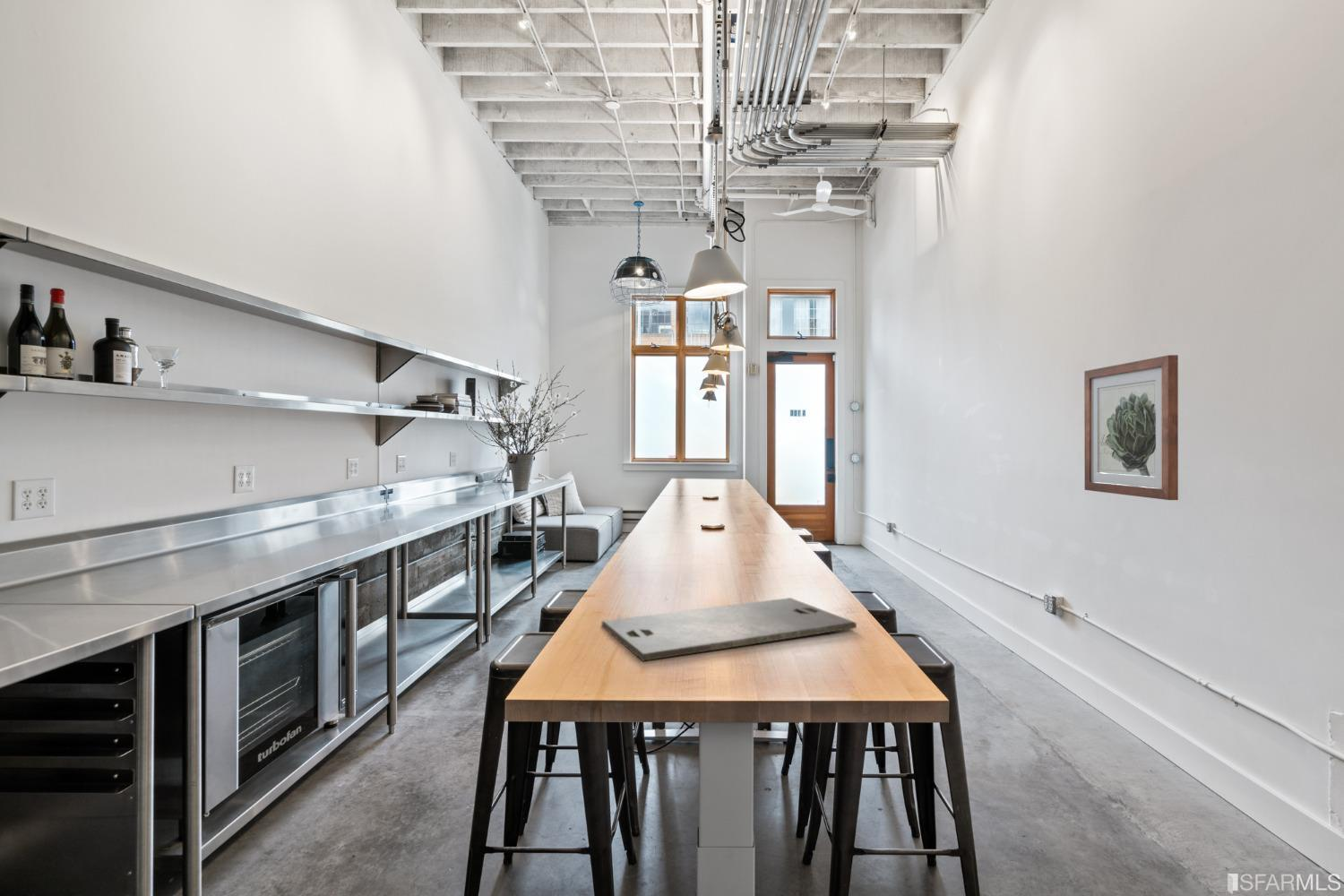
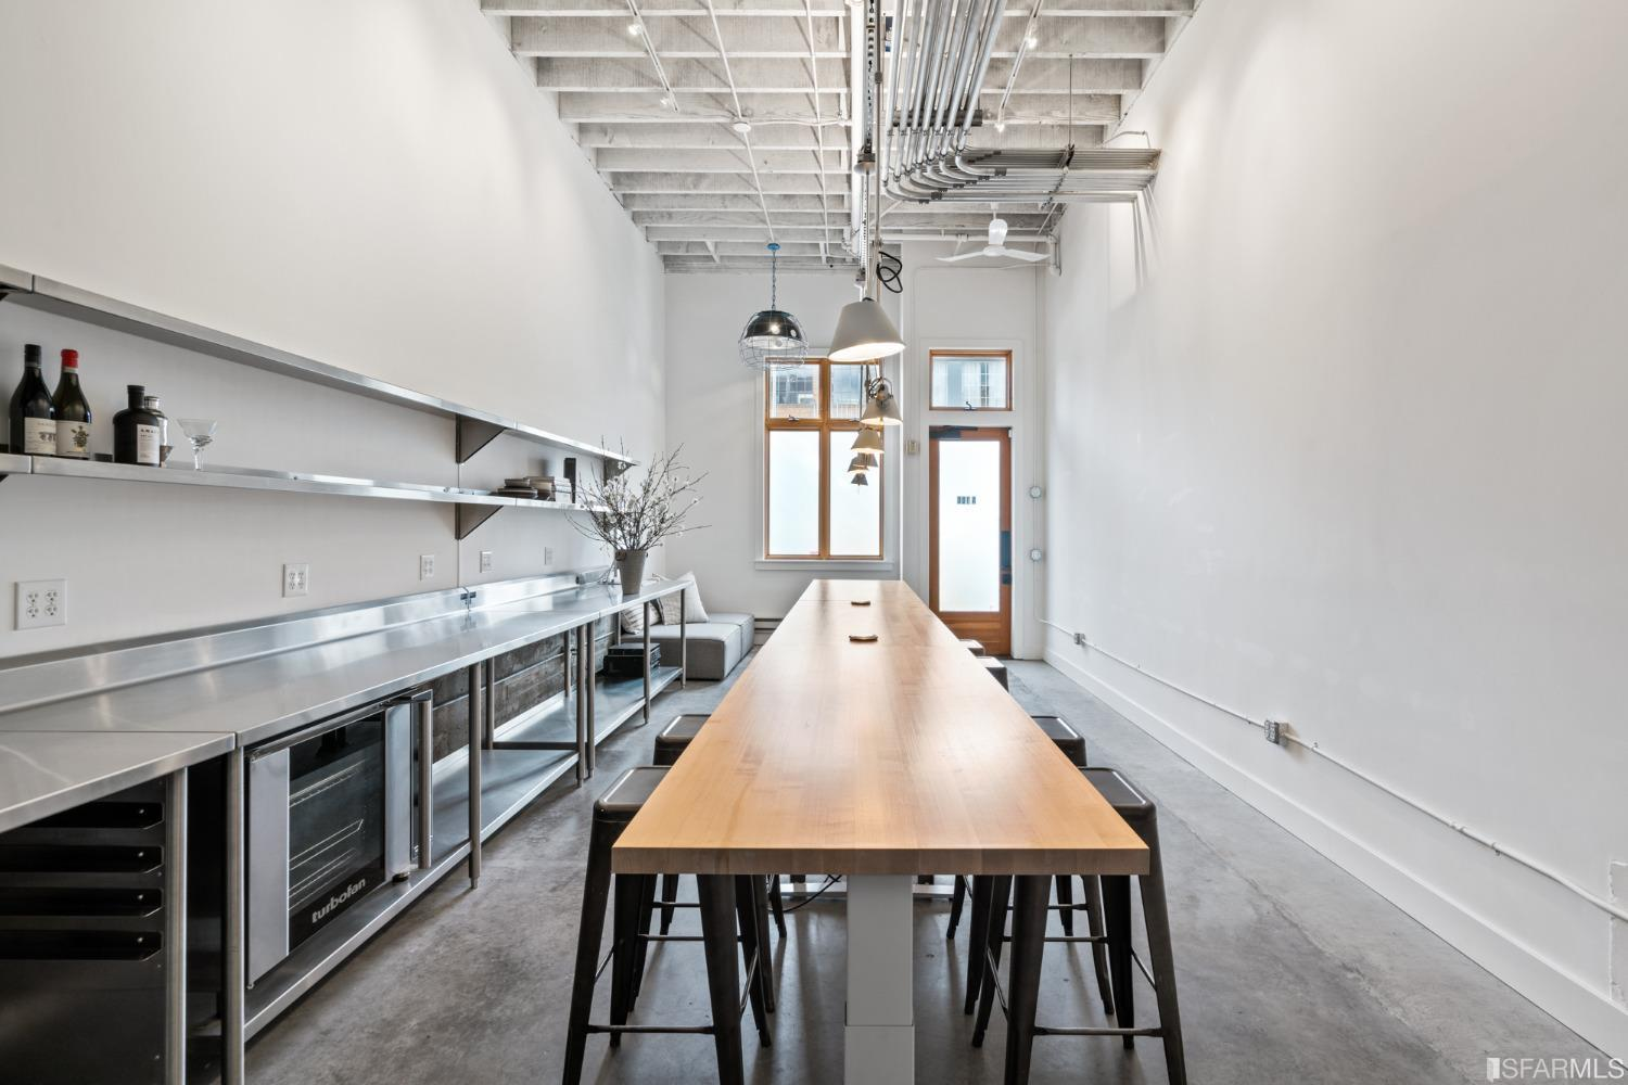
- wall art (1126, 429)
- cutting board (728, 624)
